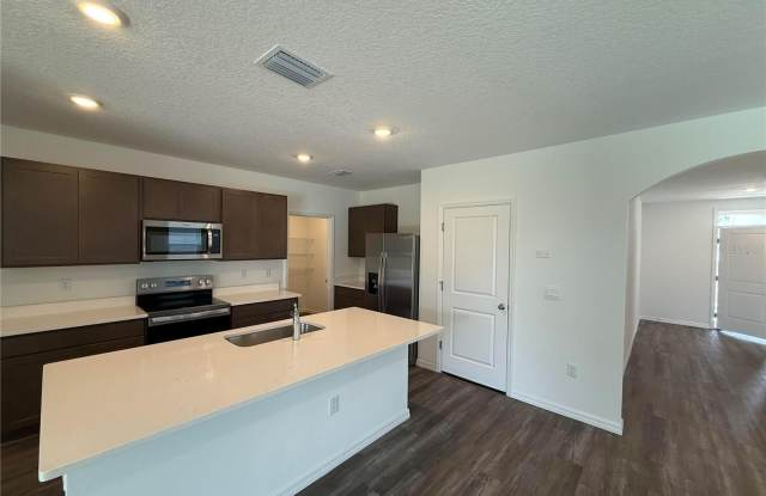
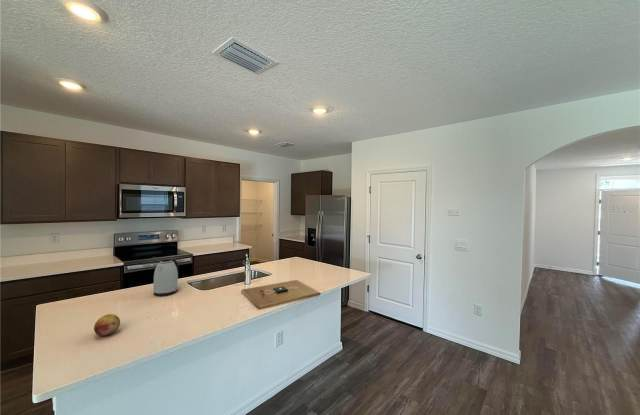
+ cutting board (280, 290)
+ fruit (107, 323)
+ kettle (168, 274)
